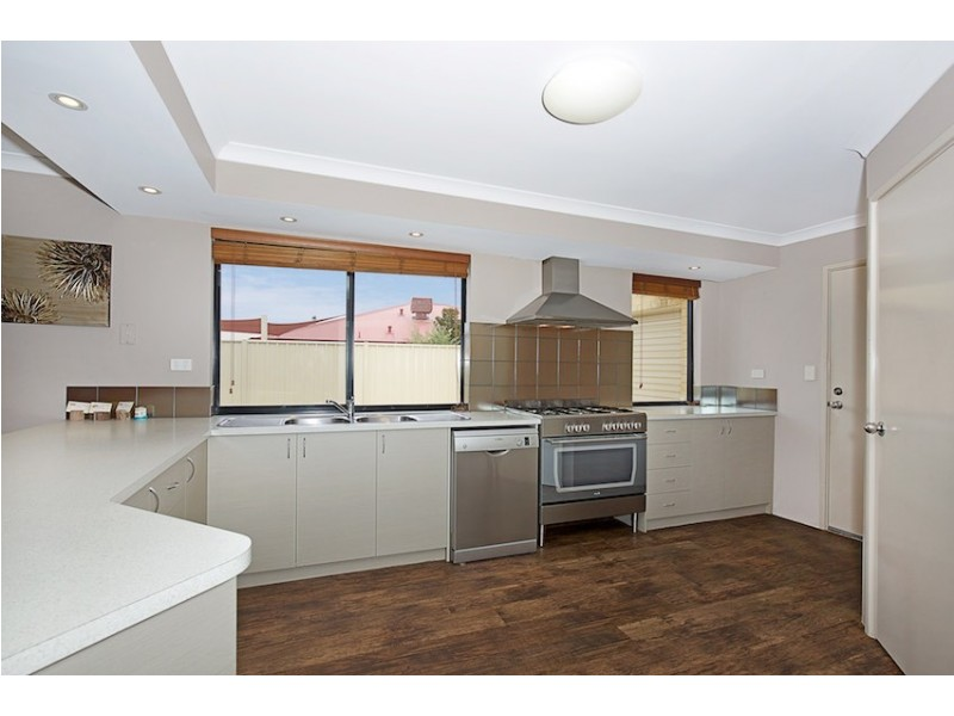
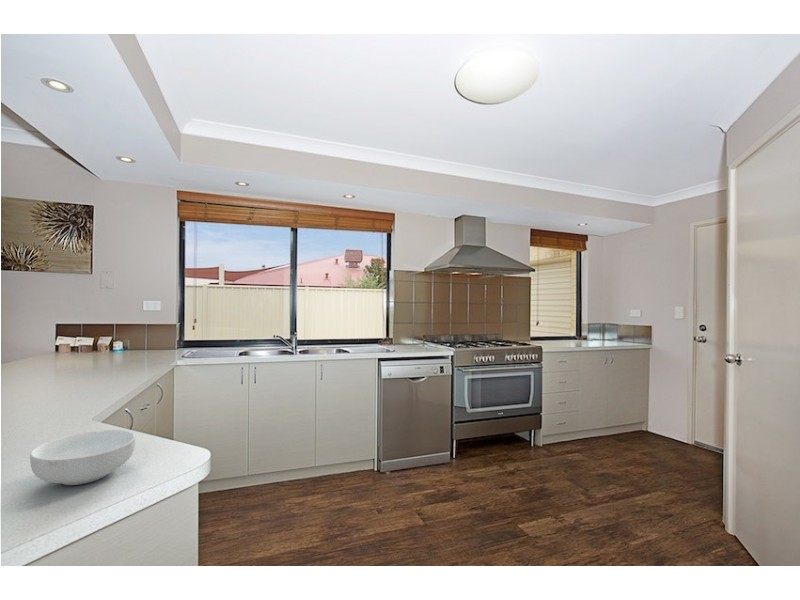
+ cereal bowl (85, 459)
